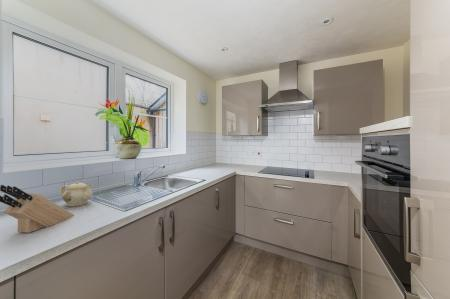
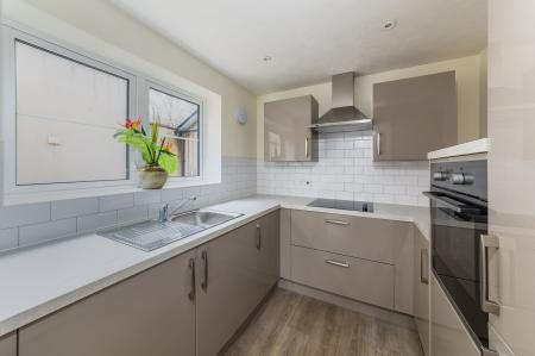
- teapot (76, 192)
- knife block (38, 203)
